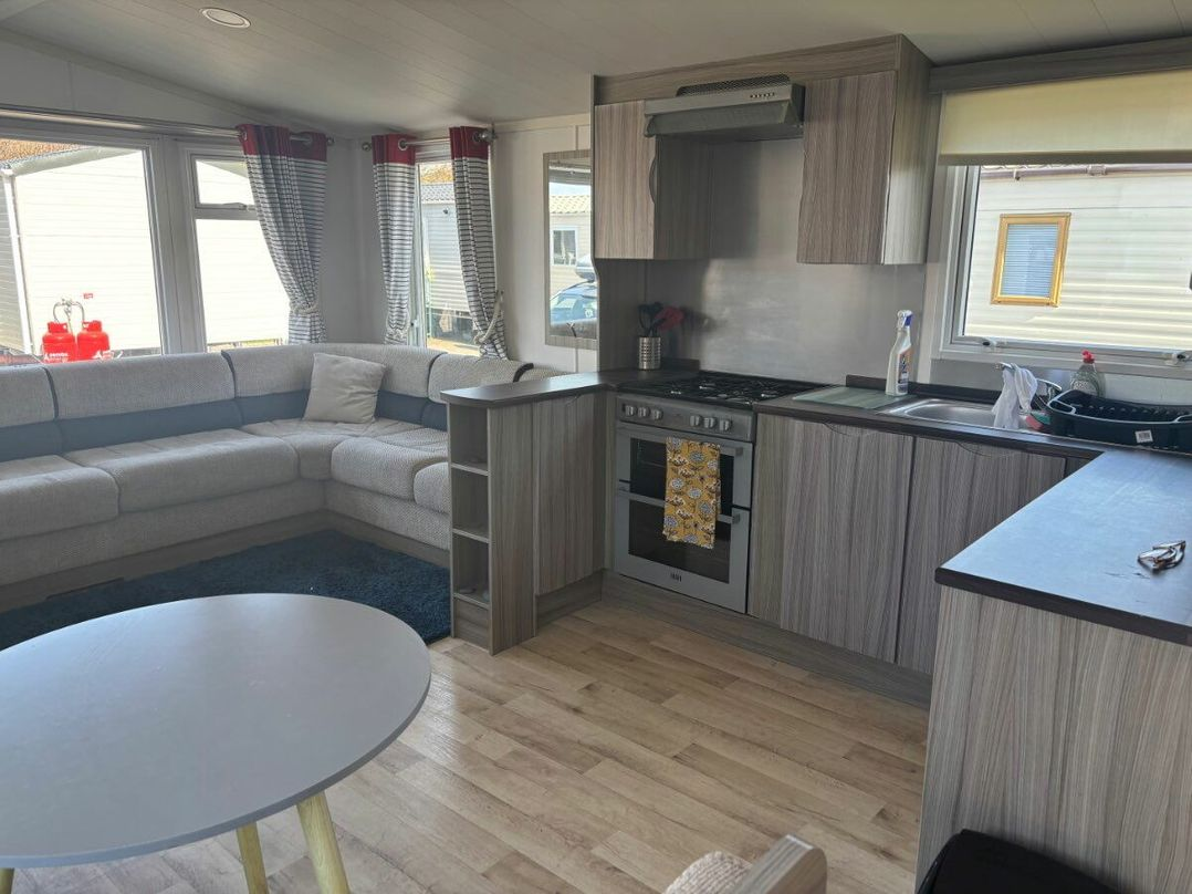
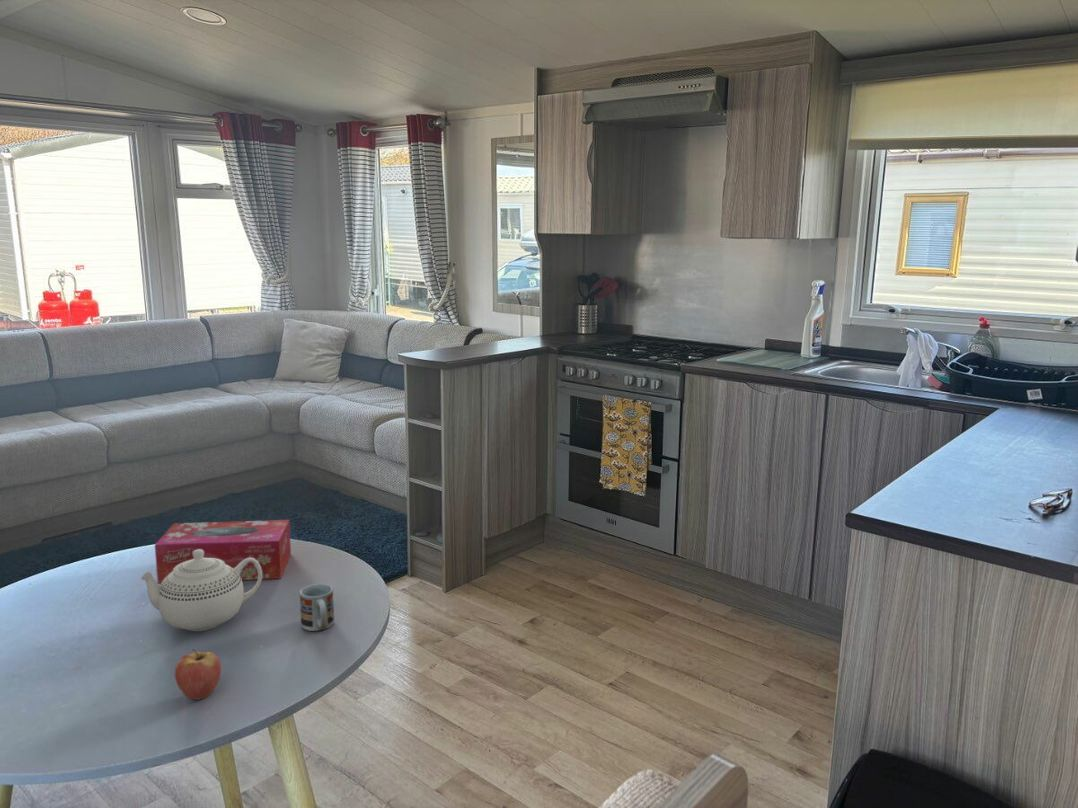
+ fruit (198, 671)
+ tissue box (226, 550)
+ teapot (202, 586)
+ cup (318, 609)
